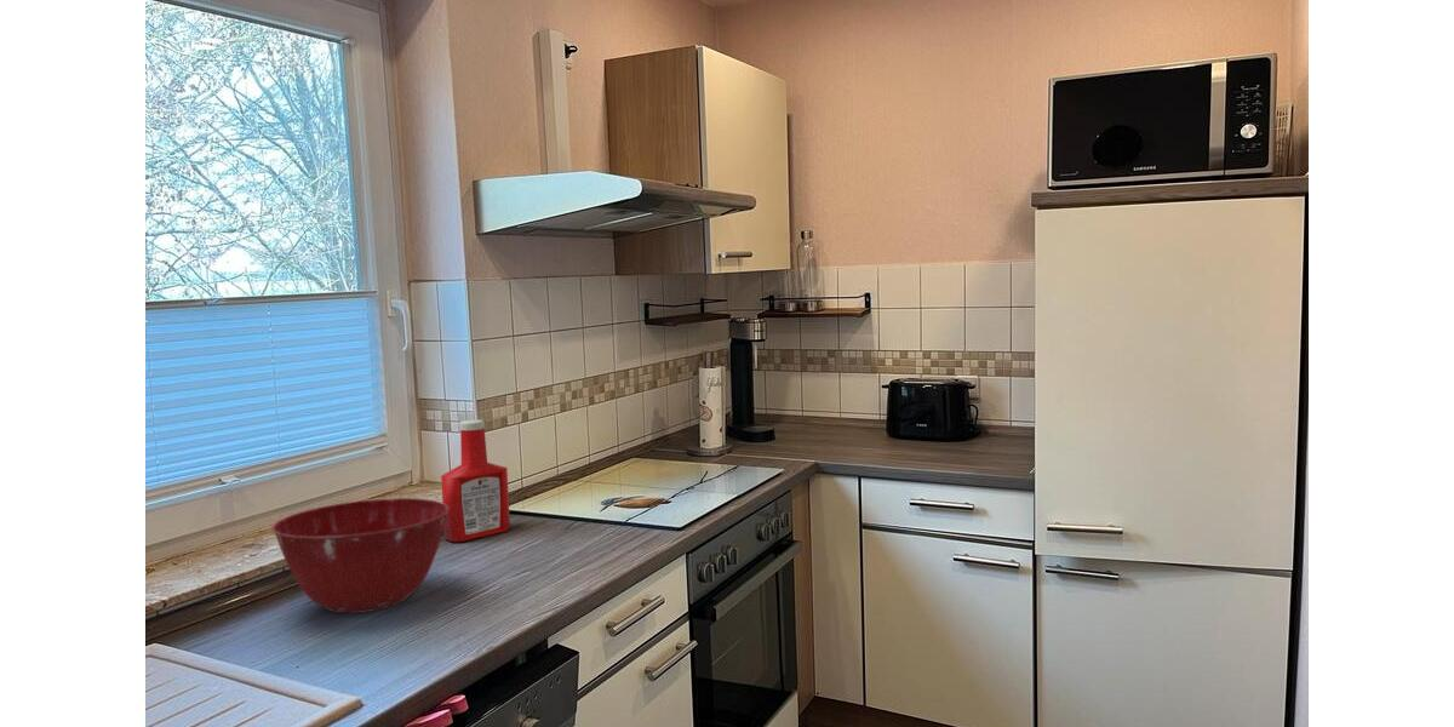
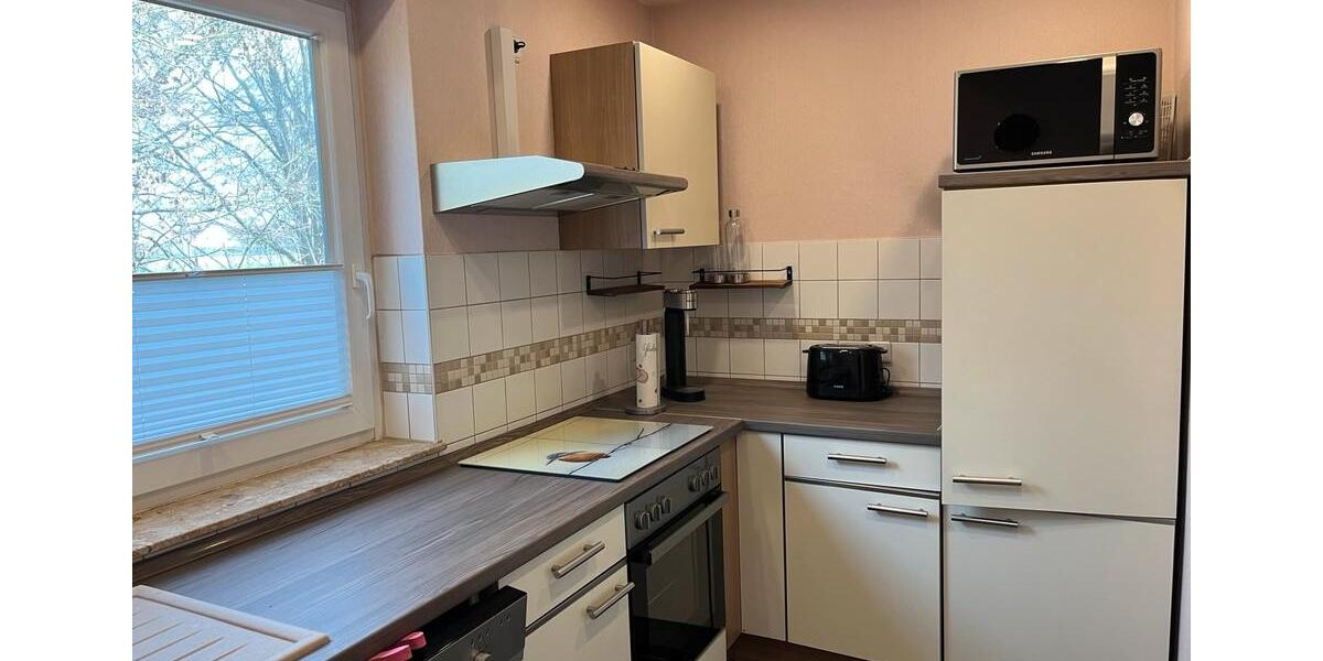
- mixing bowl (366, 557)
- soap bottle (475, 477)
